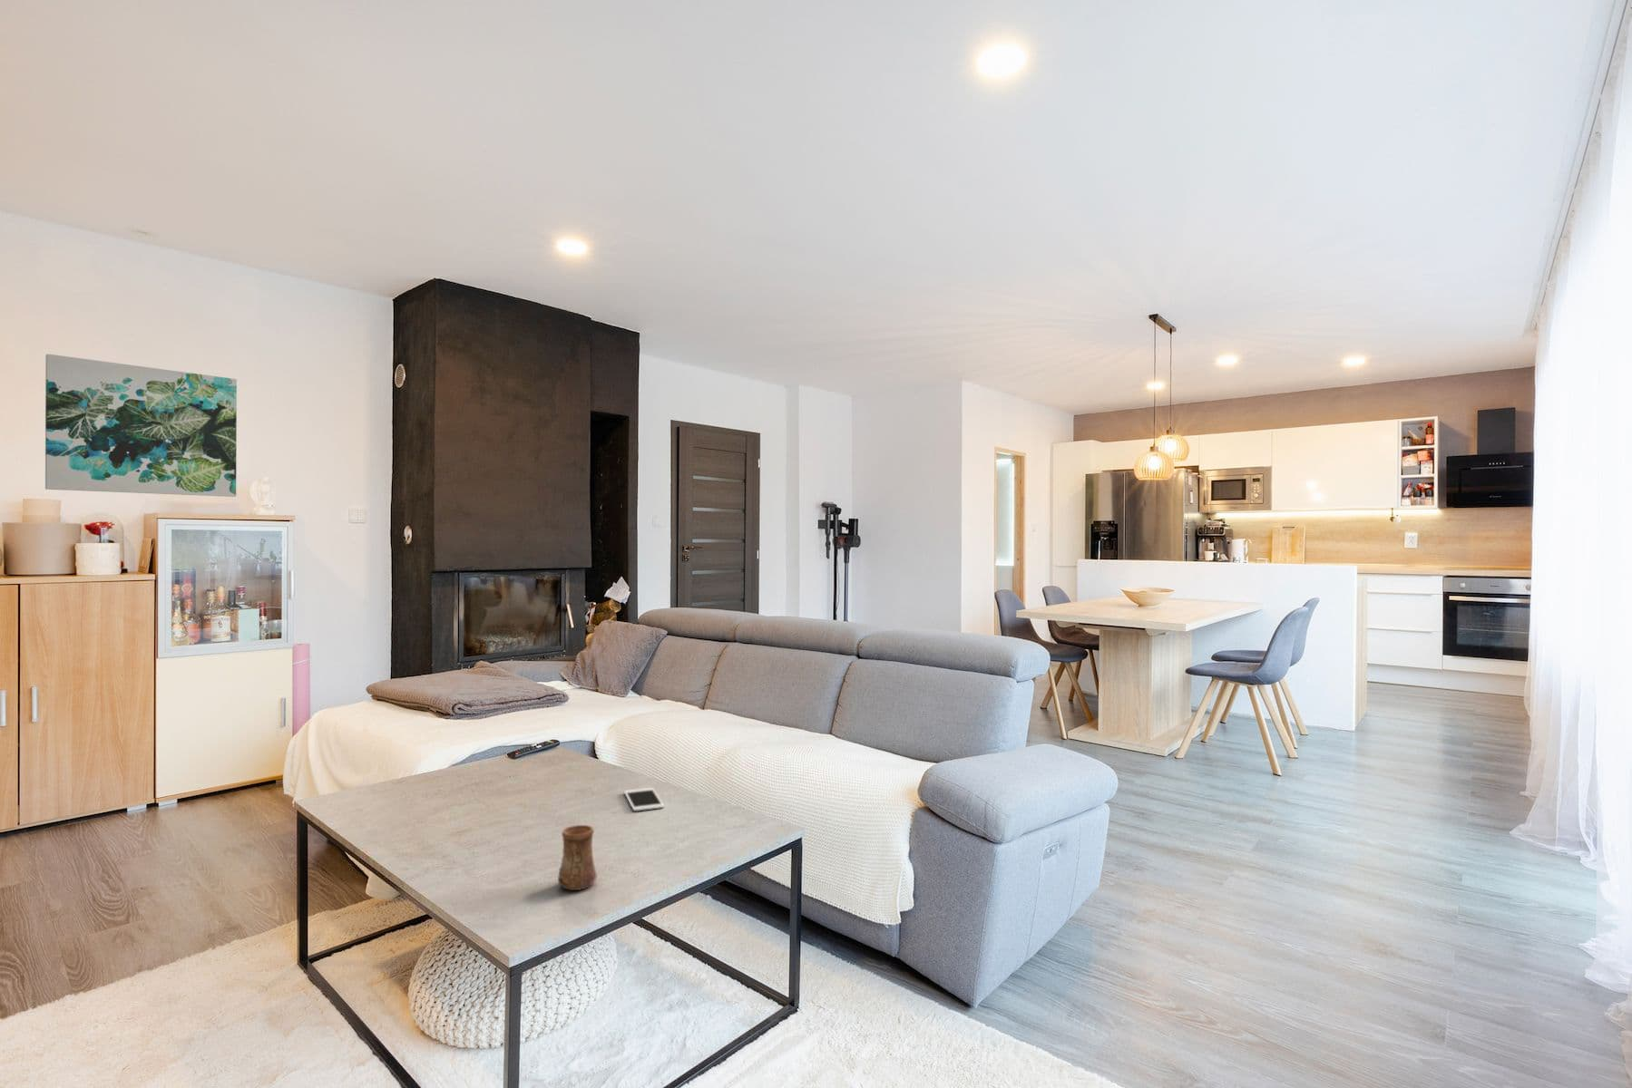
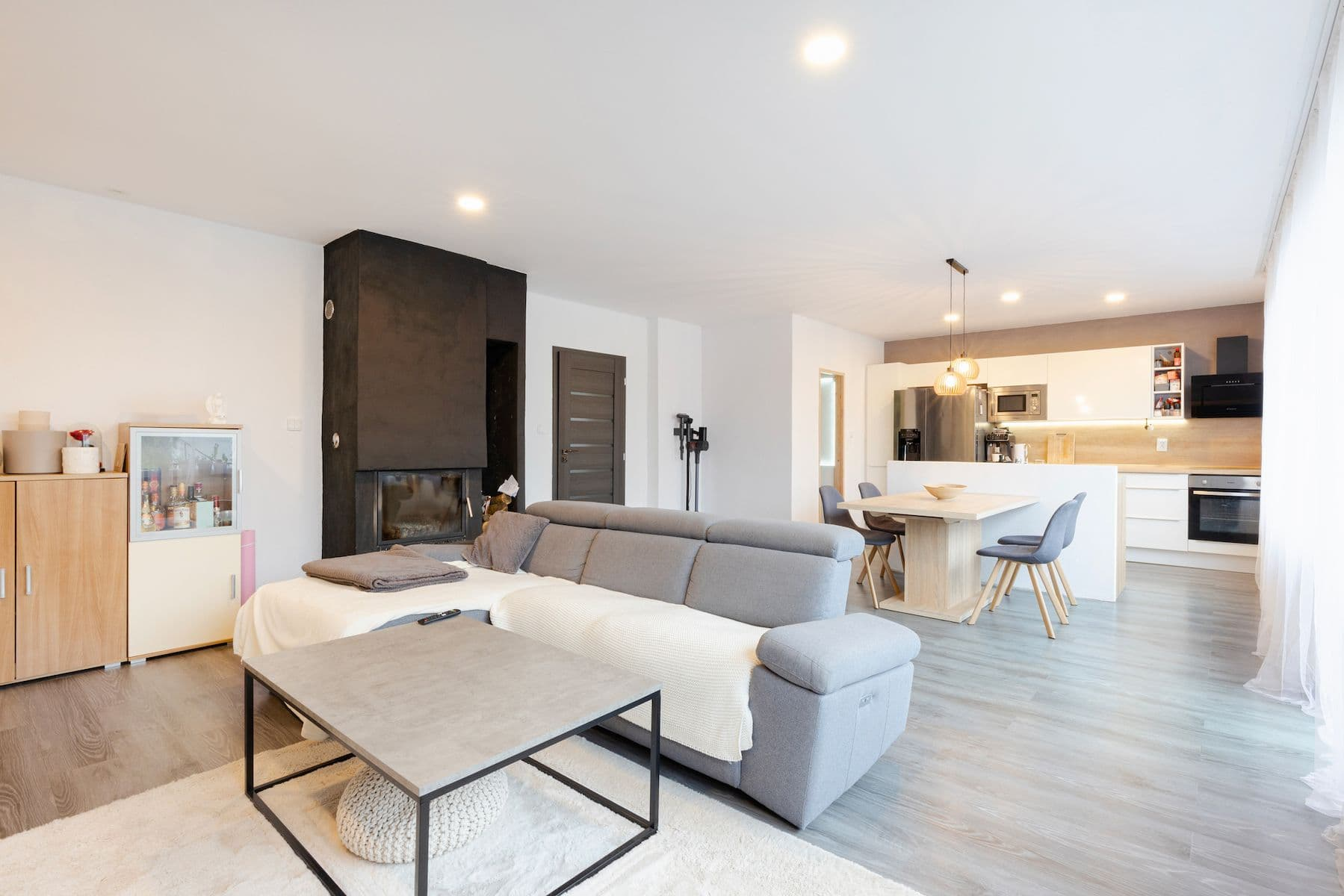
- wall art (147, 430)
- cup (577, 857)
- cell phone (644, 799)
